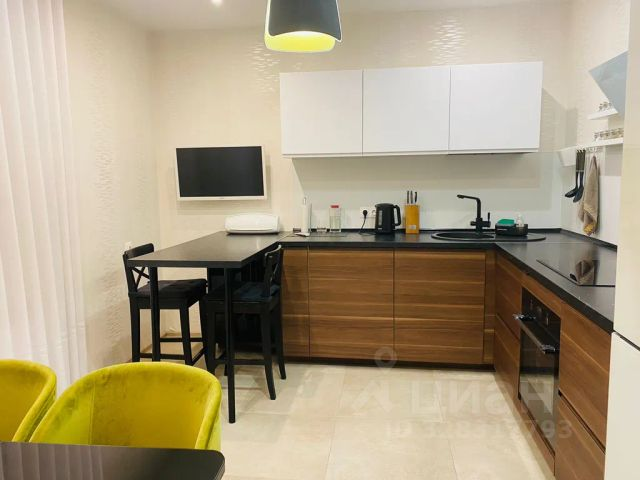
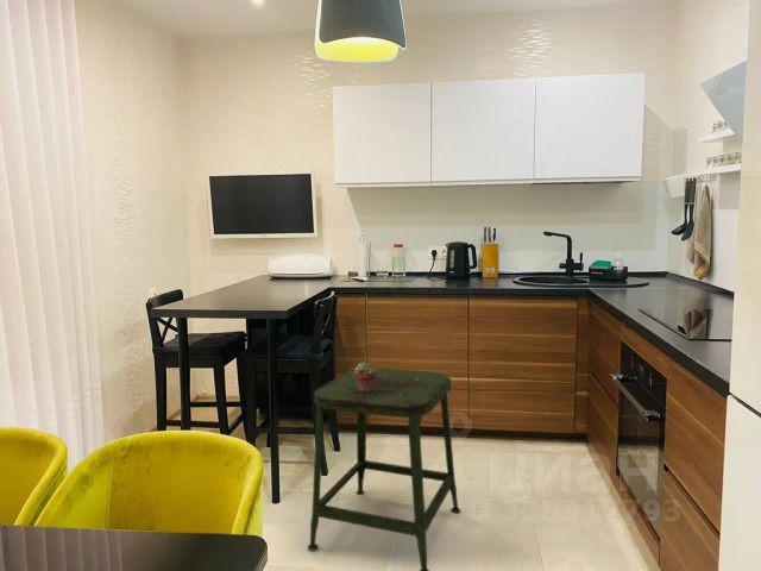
+ potted succulent (364, 376)
+ stool (384, 463)
